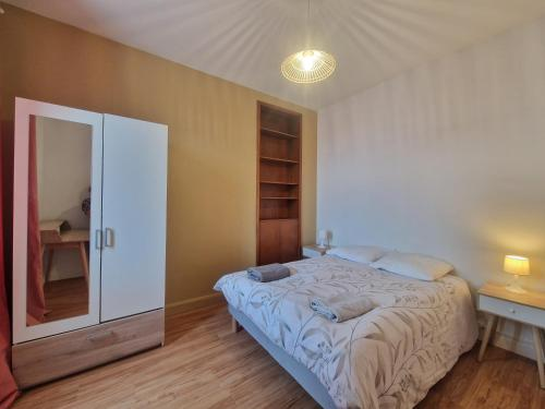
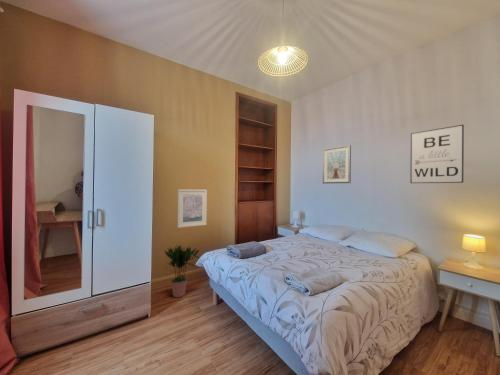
+ picture frame (336, 165)
+ potted plant (179, 268)
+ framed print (192, 207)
+ wall art (435, 156)
